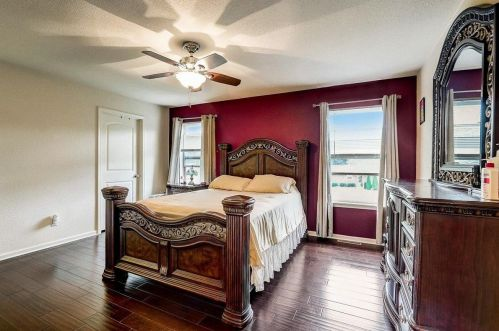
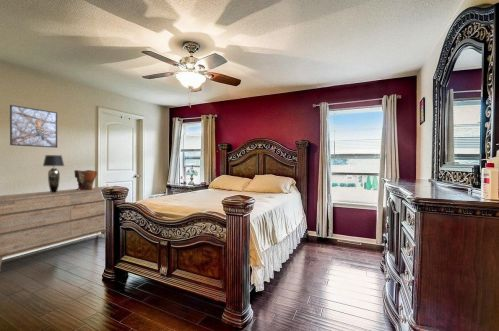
+ table lamp (53, 174)
+ decorative urn (86, 177)
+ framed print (35, 127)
+ dresser (61, 221)
